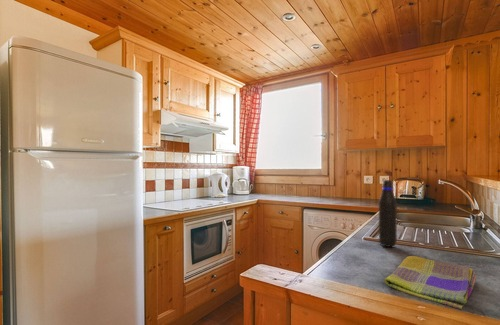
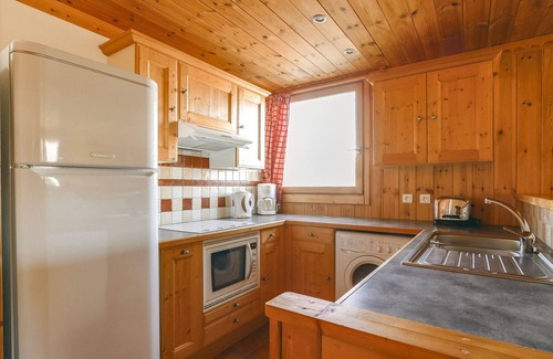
- water bottle (387, 213)
- dish towel (430, 276)
